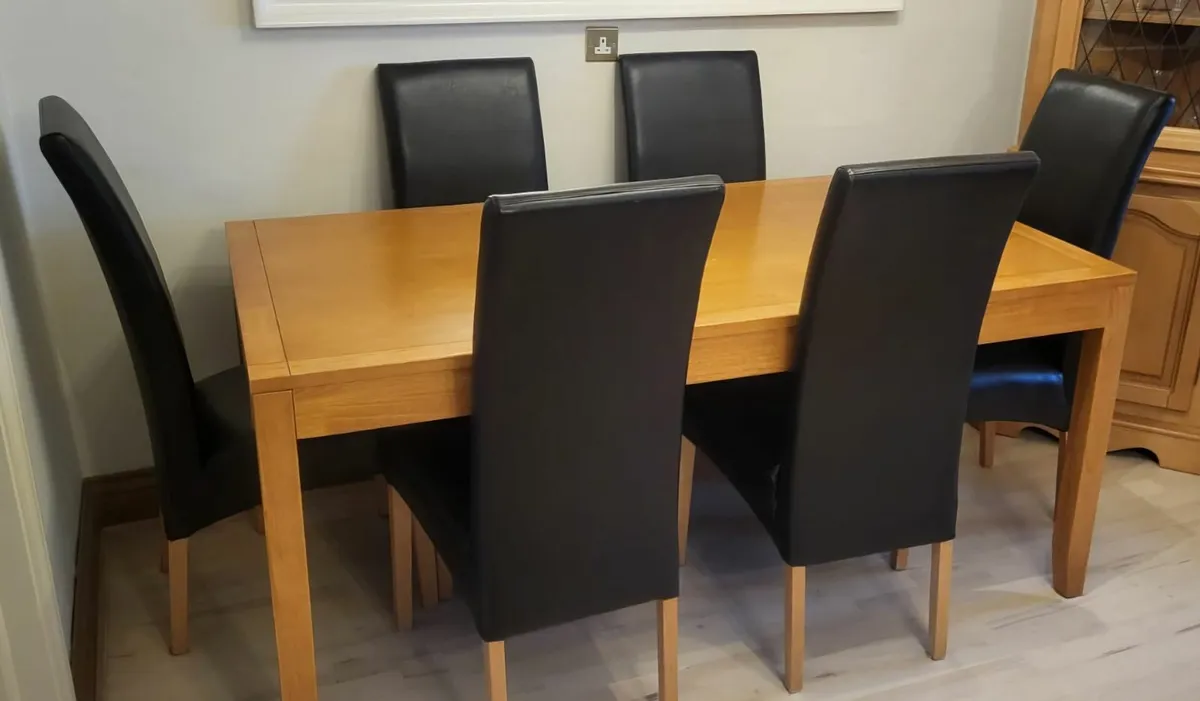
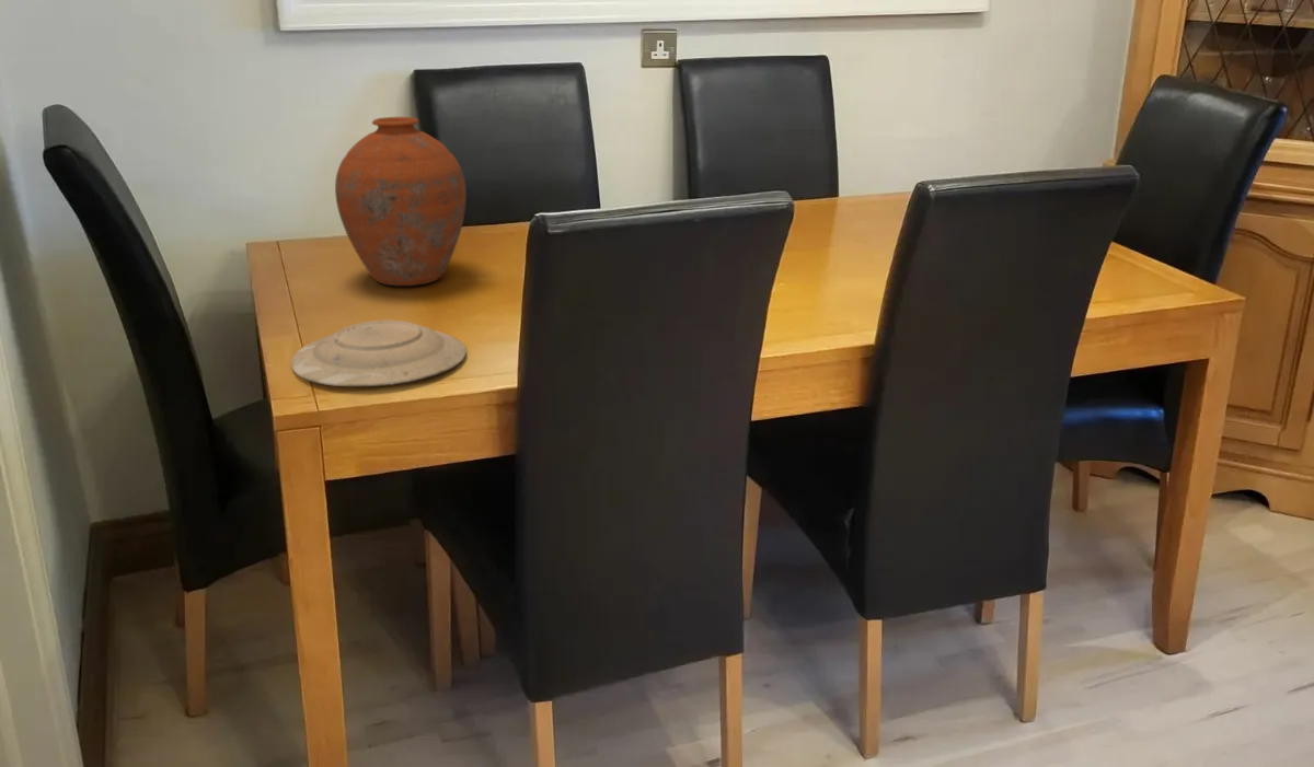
+ plate (379, 345)
+ vase (402, 200)
